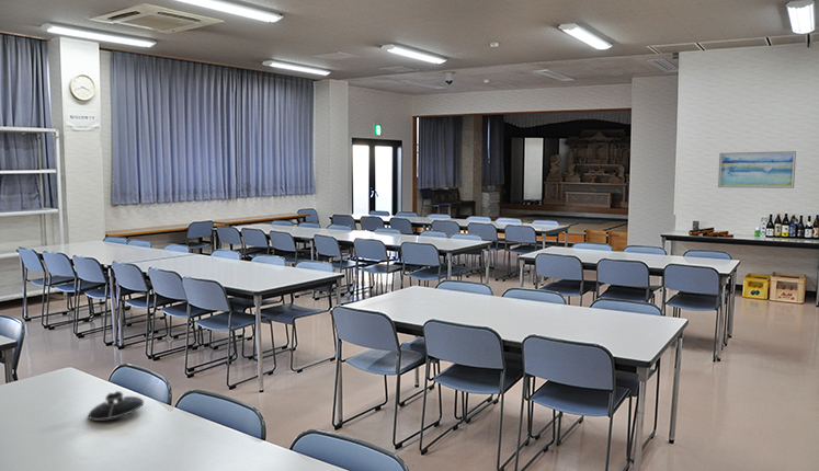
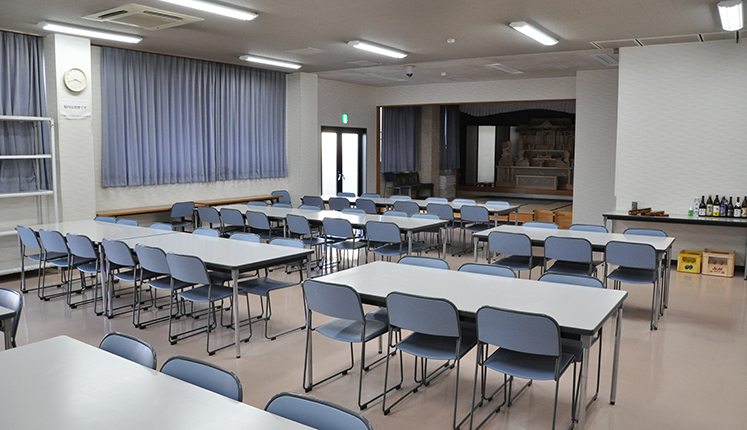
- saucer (116, 402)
- wall art (755, 170)
